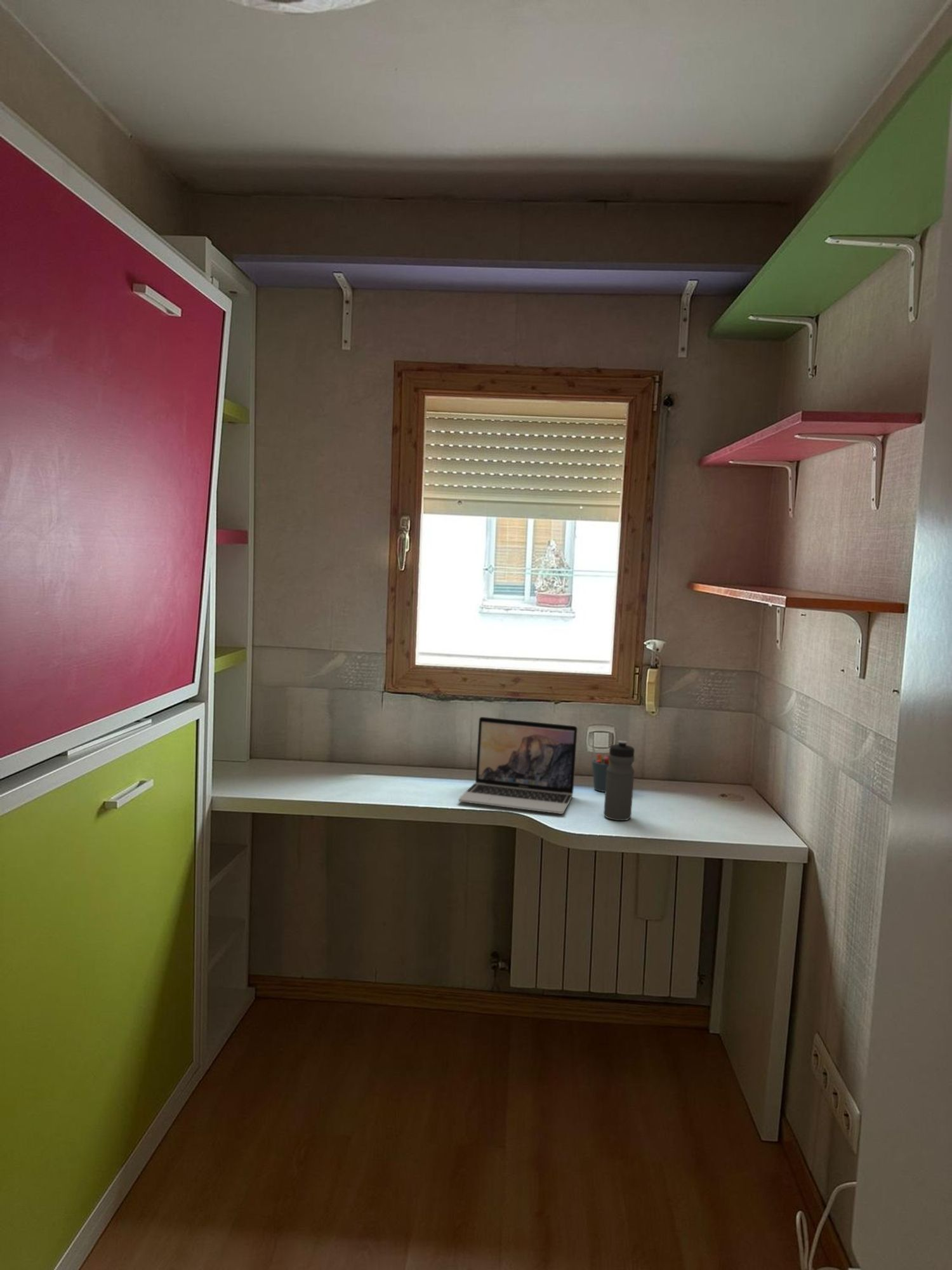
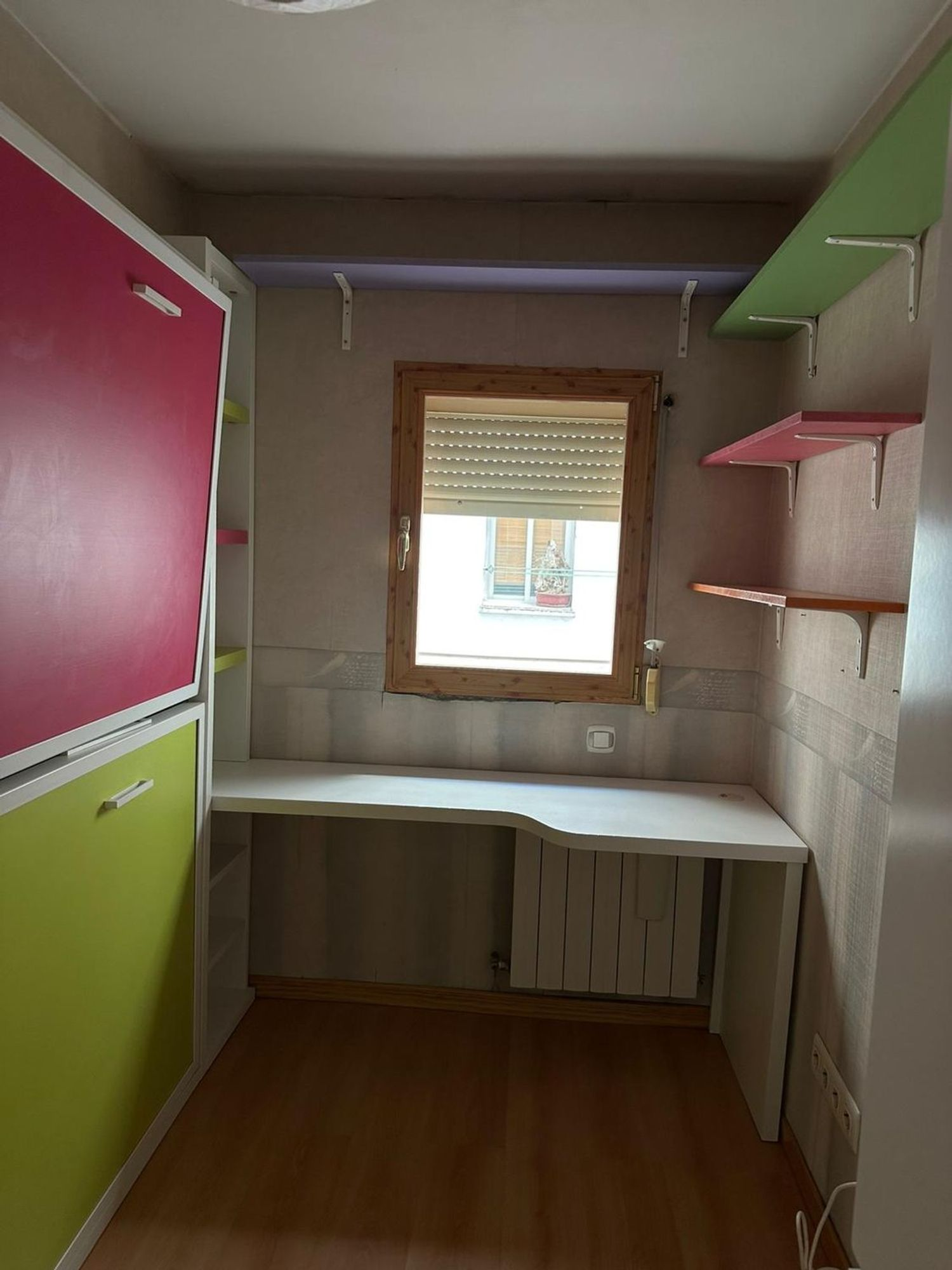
- laptop (519, 763)
- pen holder (605, 768)
- water bottle (619, 779)
